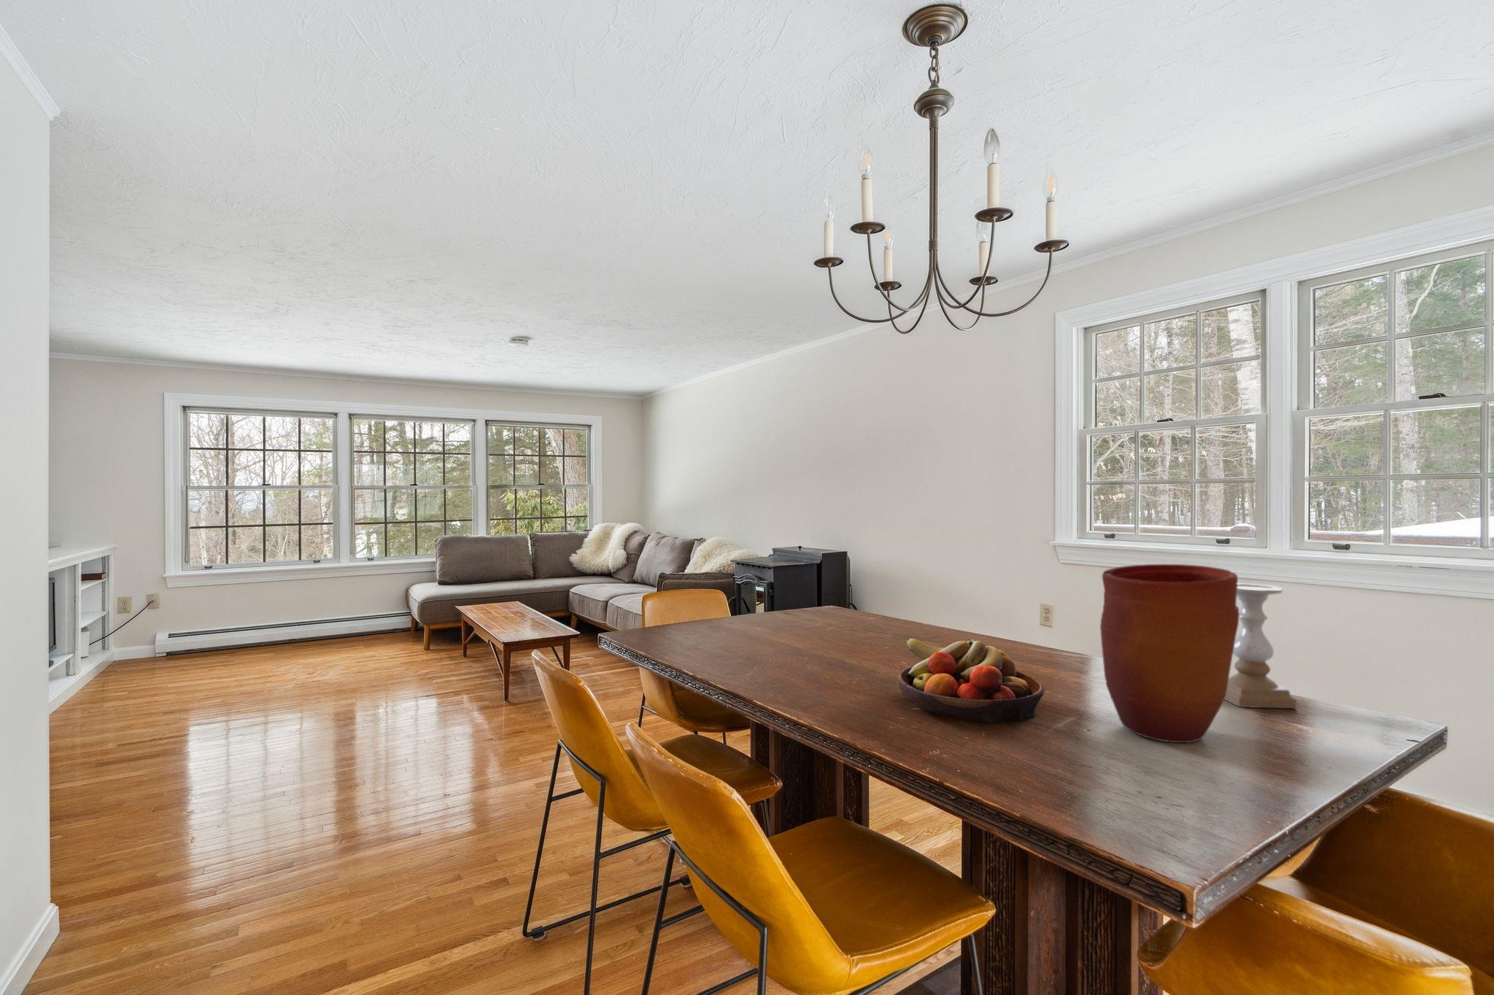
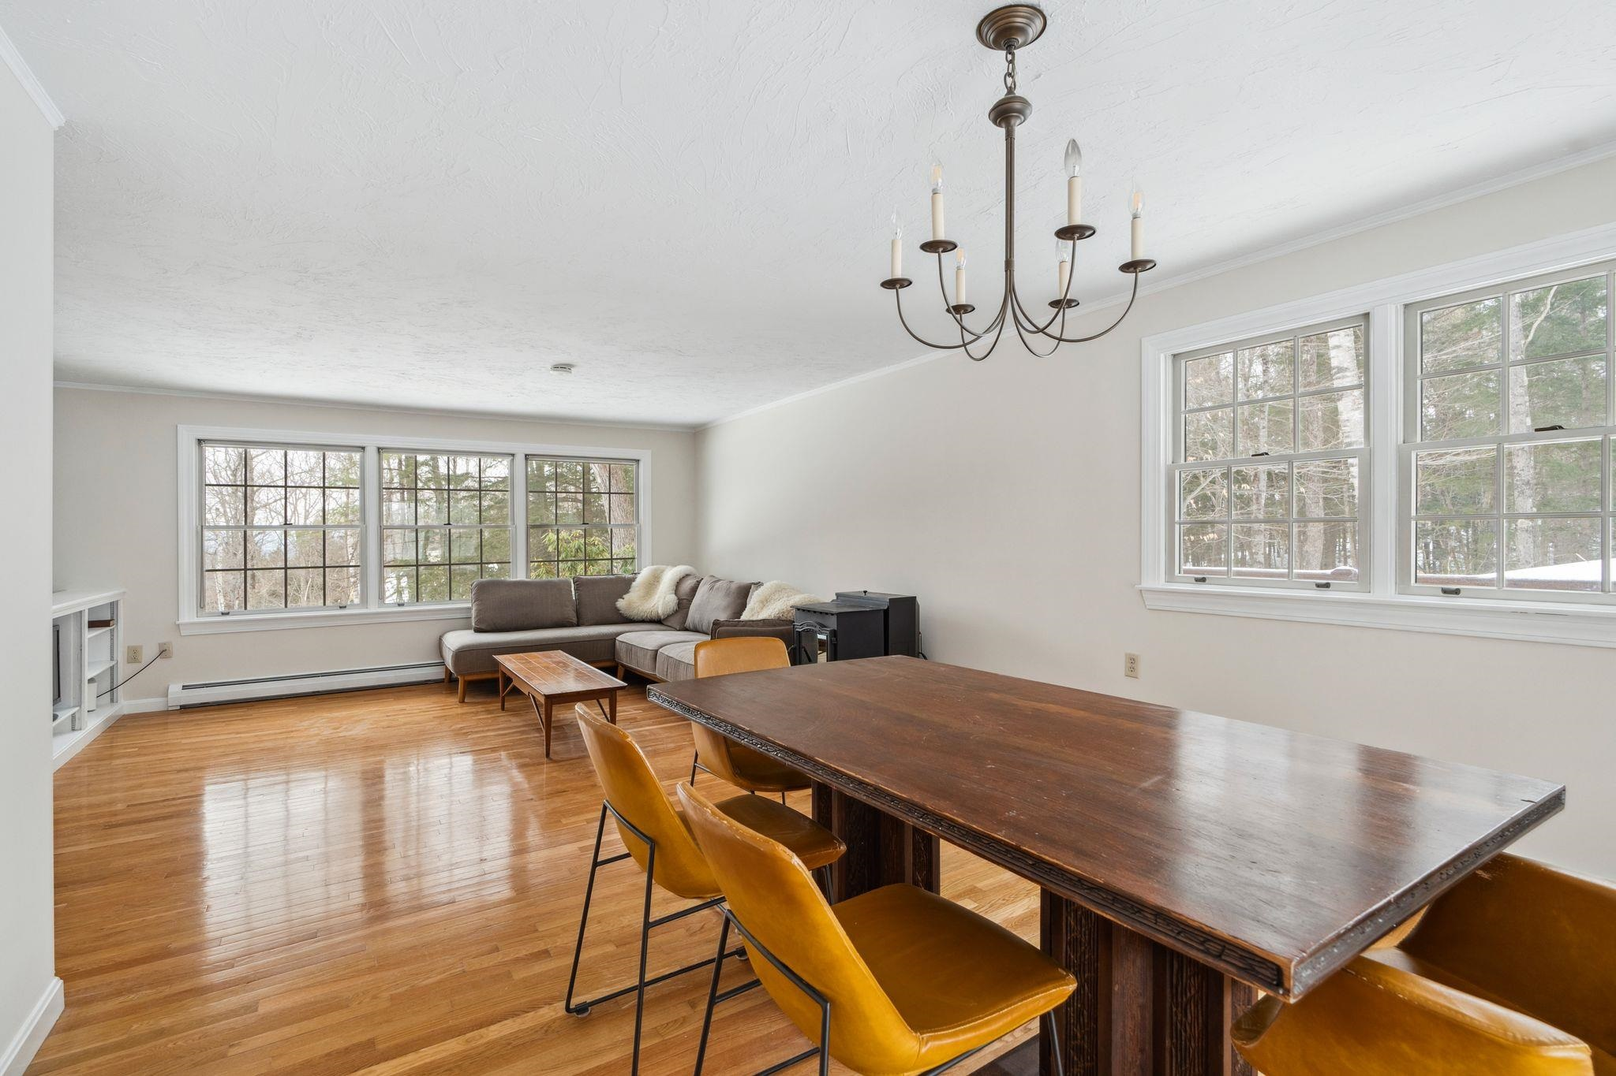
- candle holder (1252, 643)
- vase (1166, 651)
- fruit bowl (966, 674)
